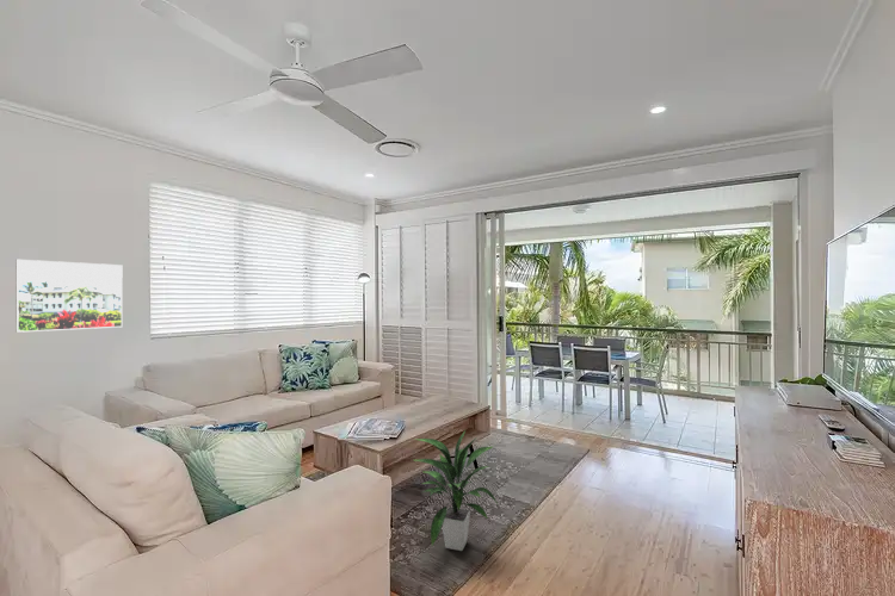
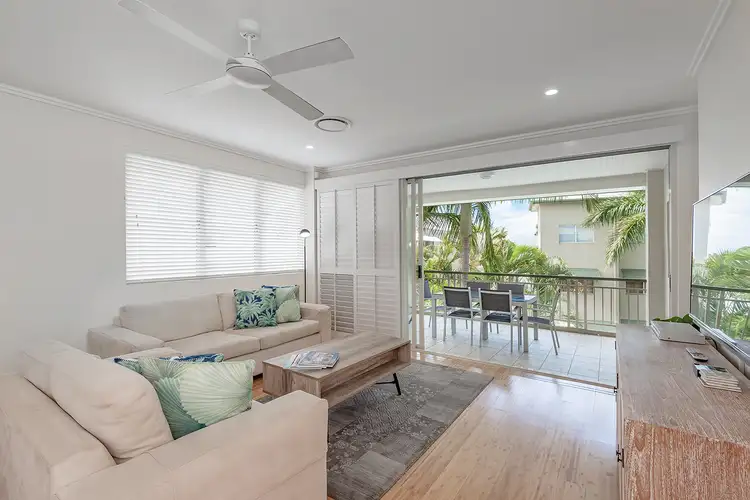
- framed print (73, 296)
- indoor plant (452, 488)
